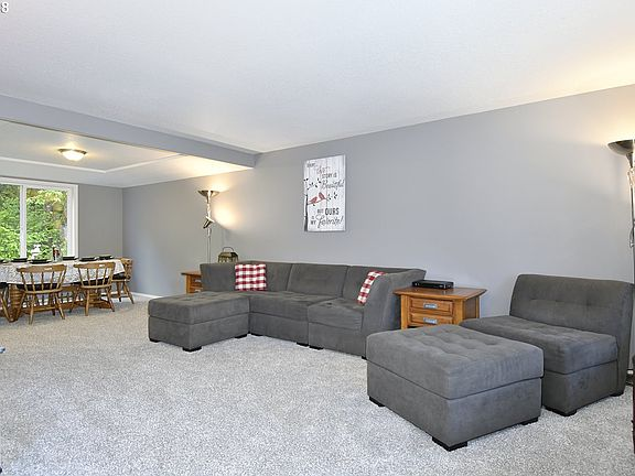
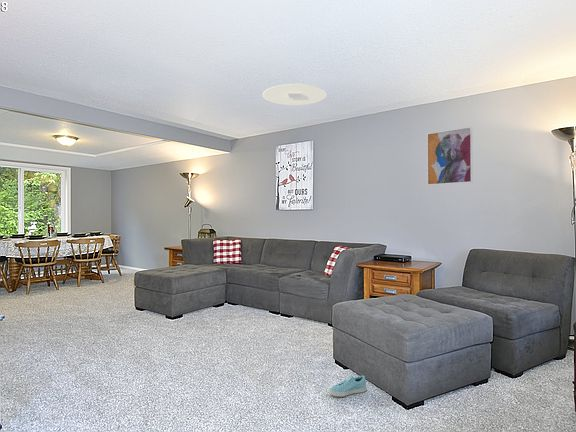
+ sneaker (347, 383)
+ ceiling light (294, 92)
+ wall art (448, 157)
